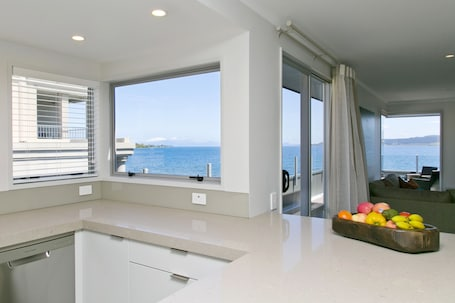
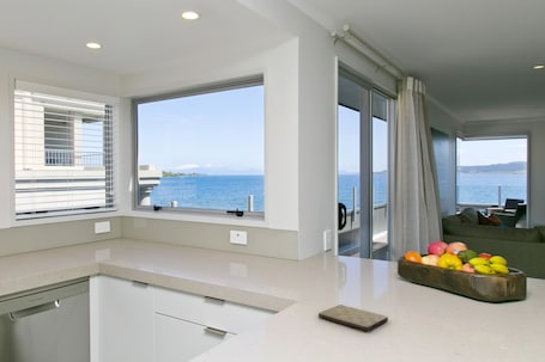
+ cutting board (352, 317)
